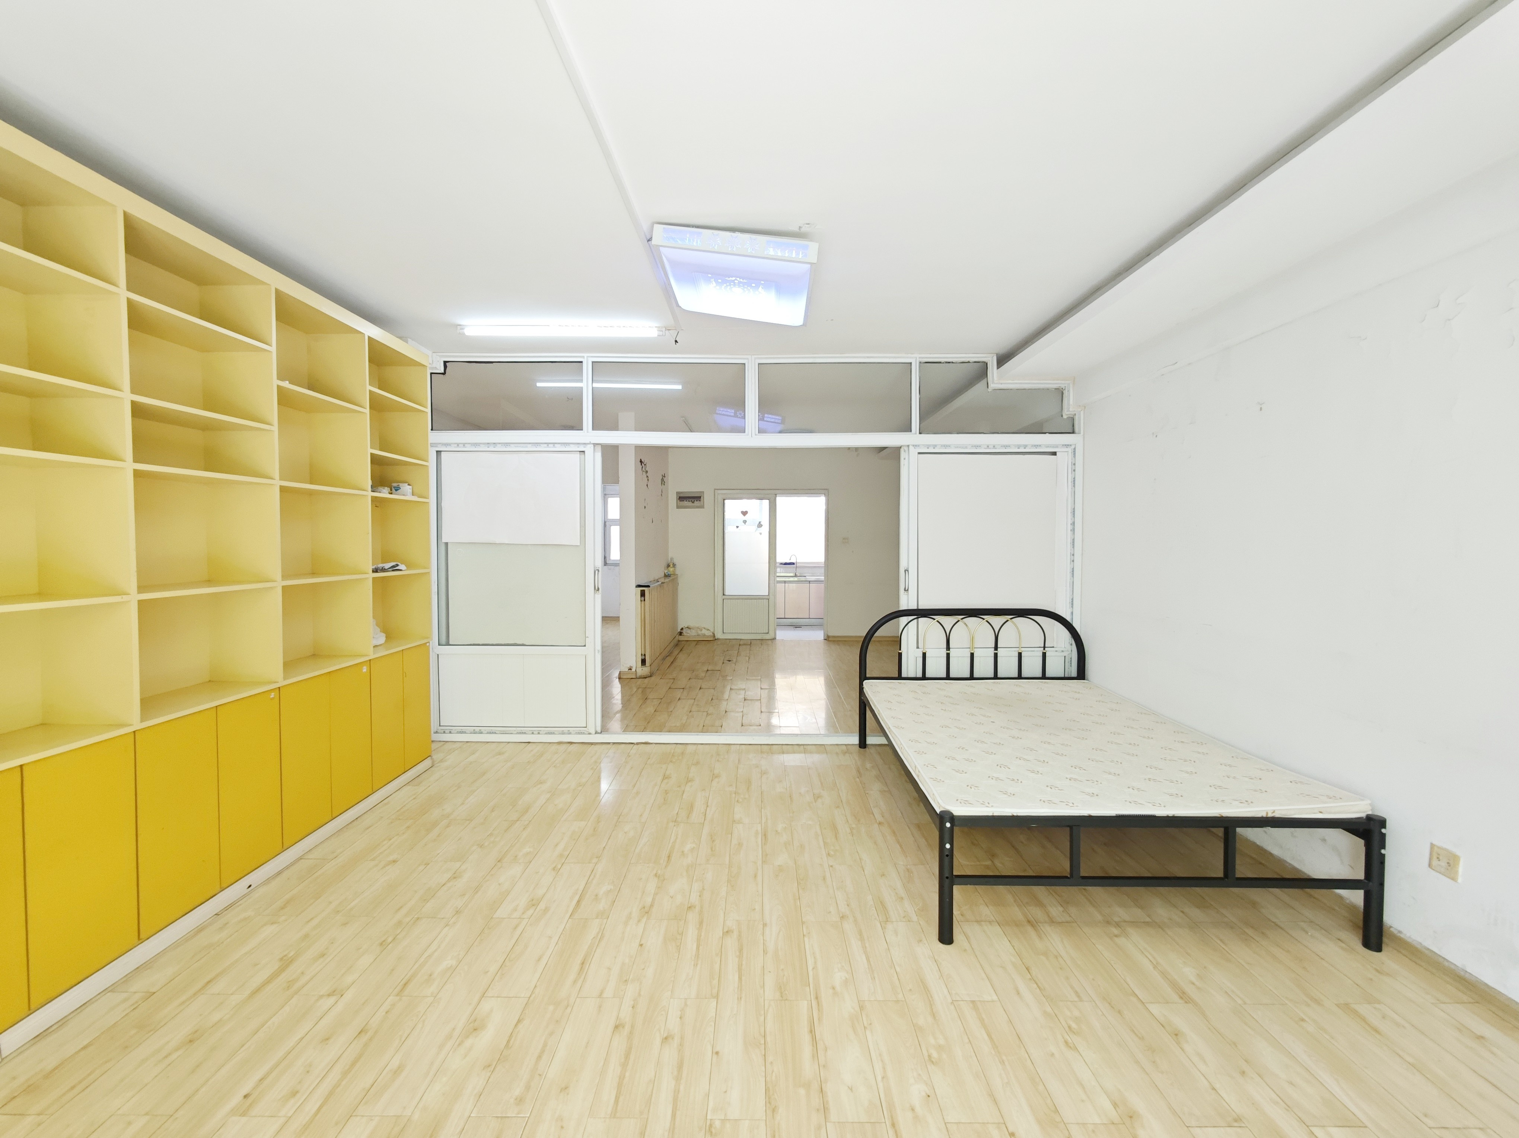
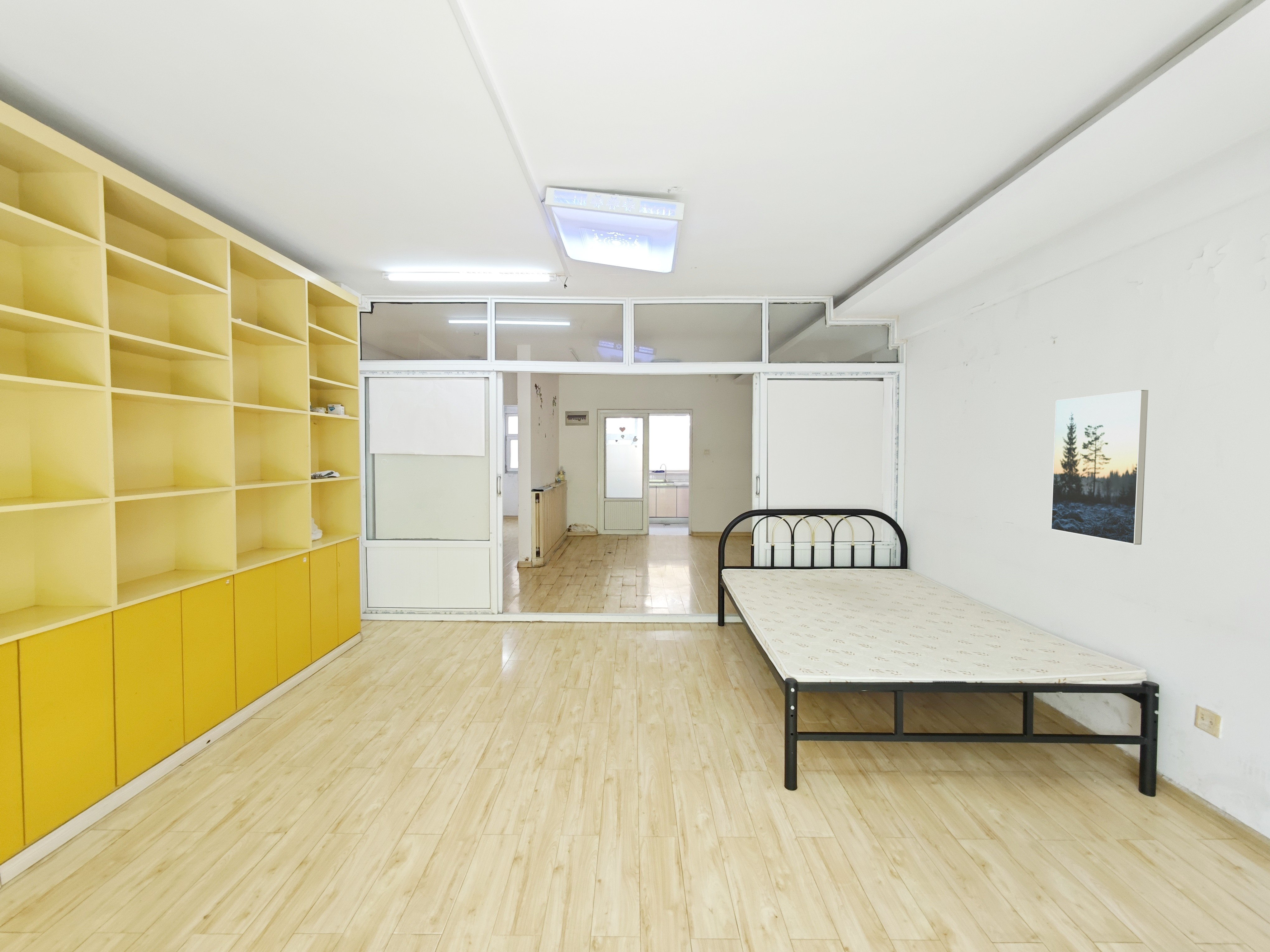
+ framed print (1095, 466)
